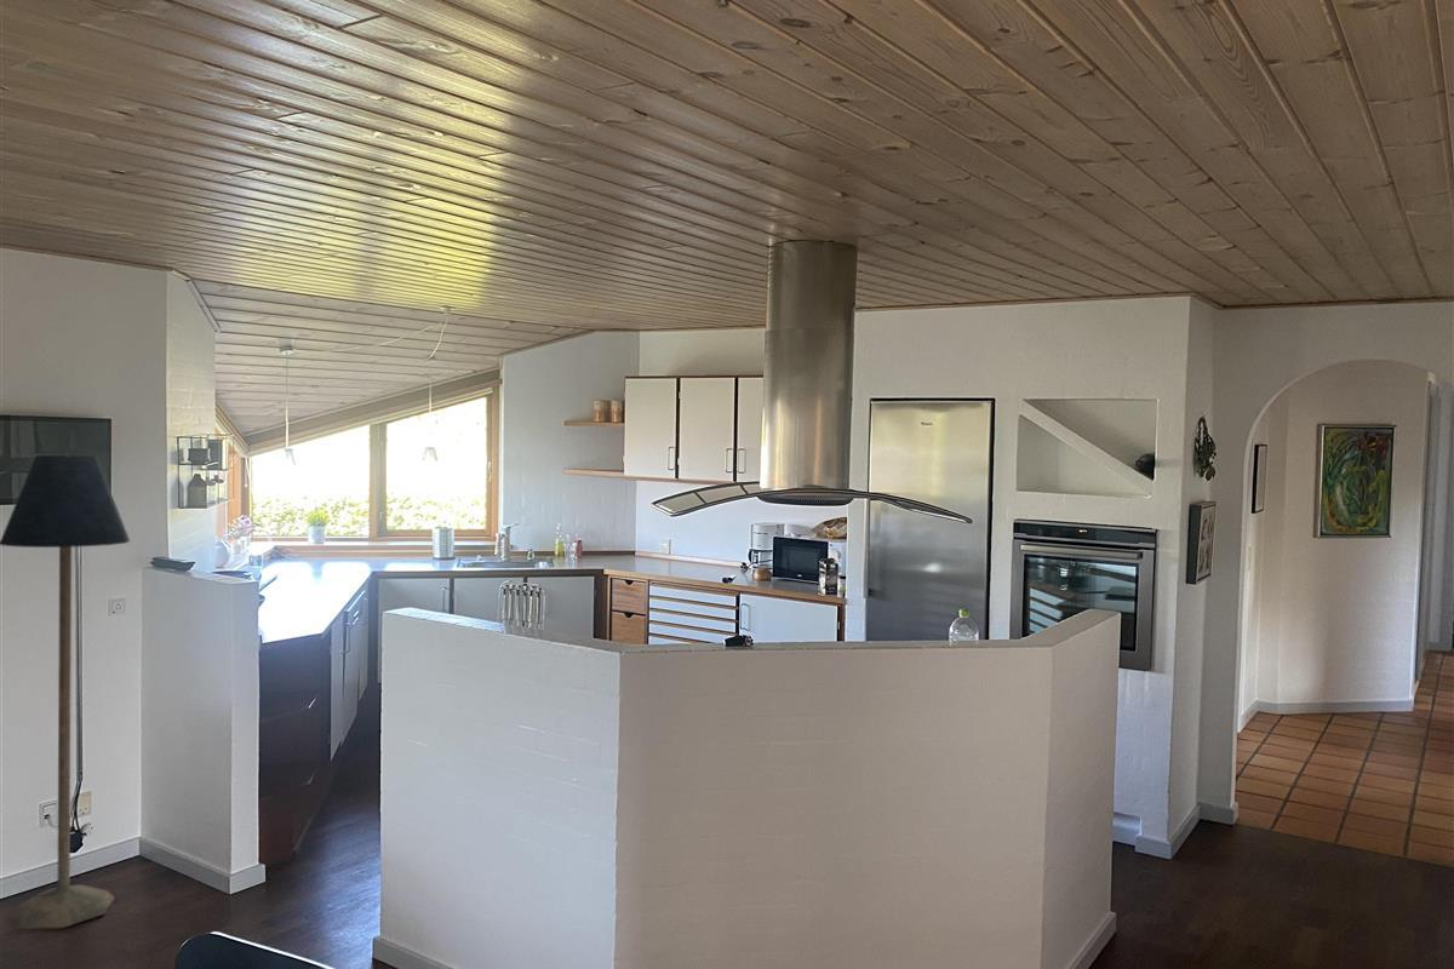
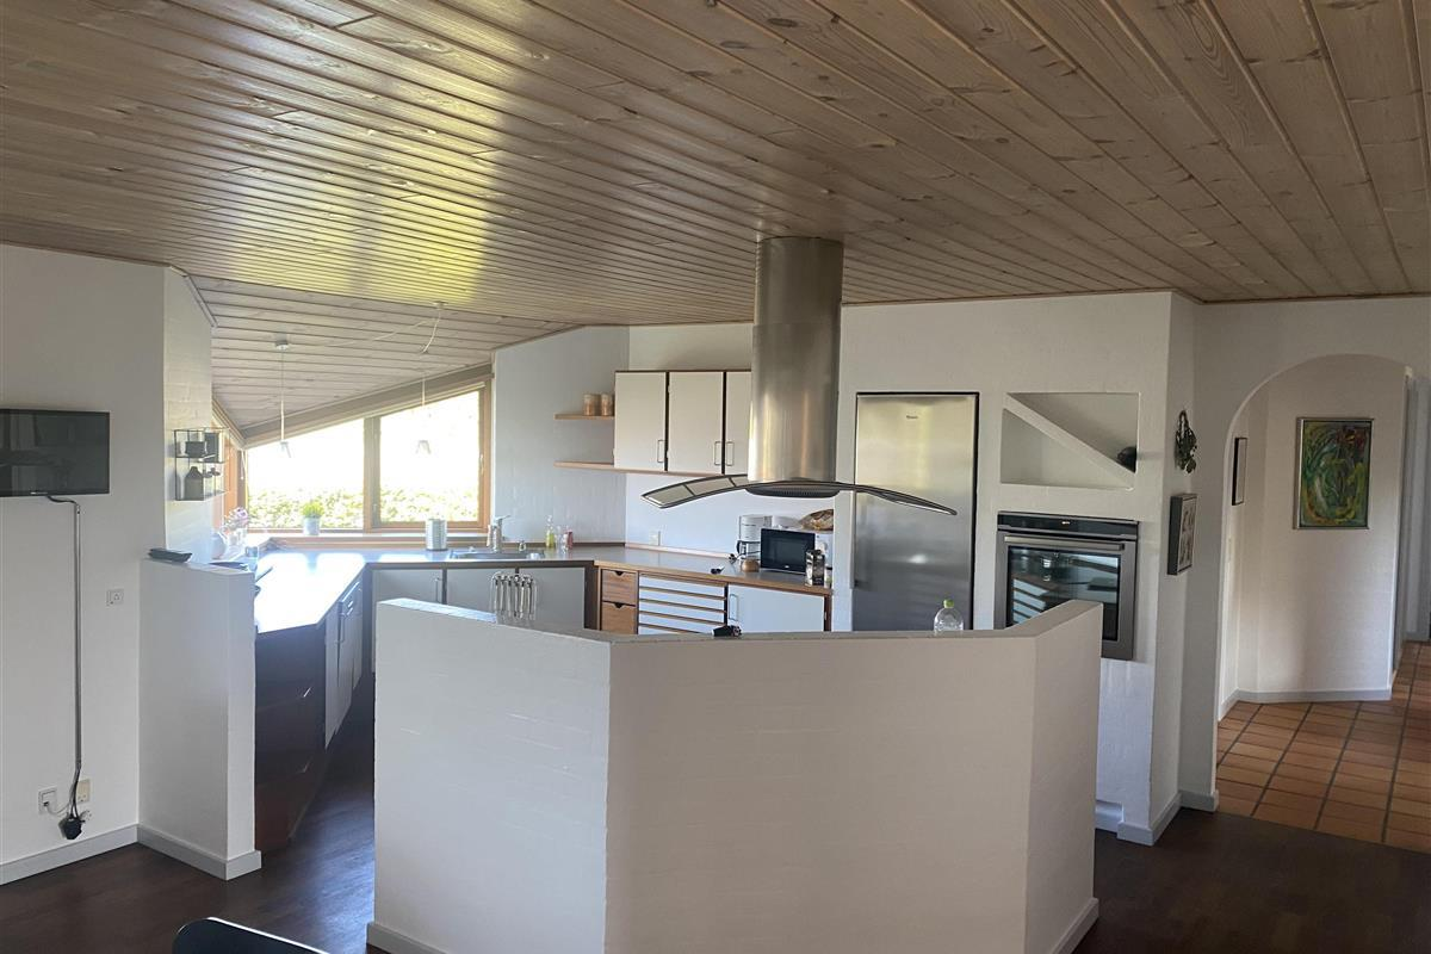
- floor lamp (64, 683)
